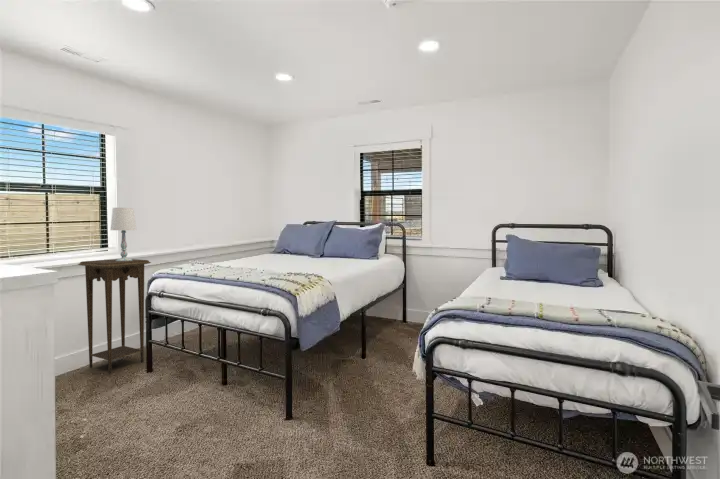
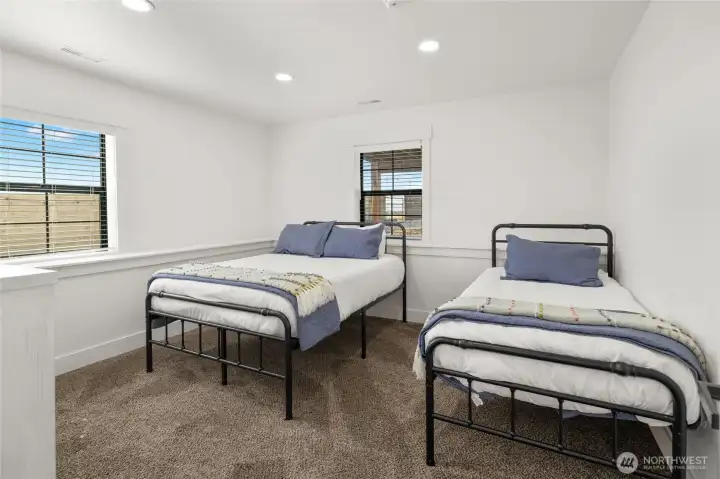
- table lamp (123, 234)
- pedestal table (120, 313)
